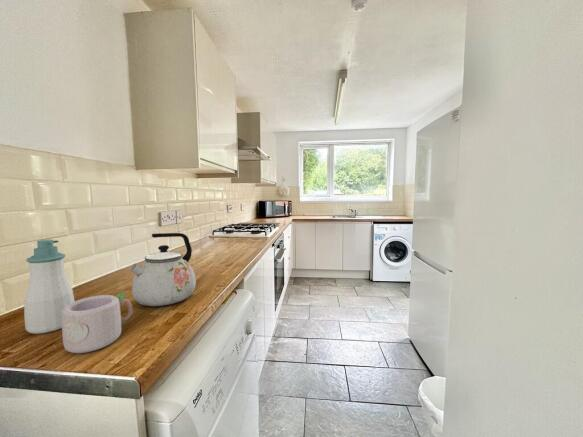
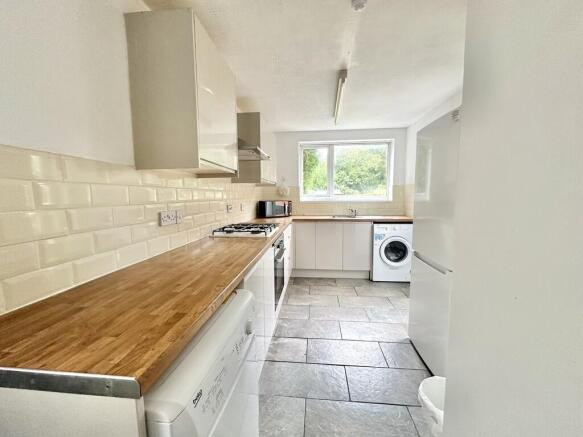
- soap bottle (48, 283)
- mug (98, 318)
- kettle (163, 266)
